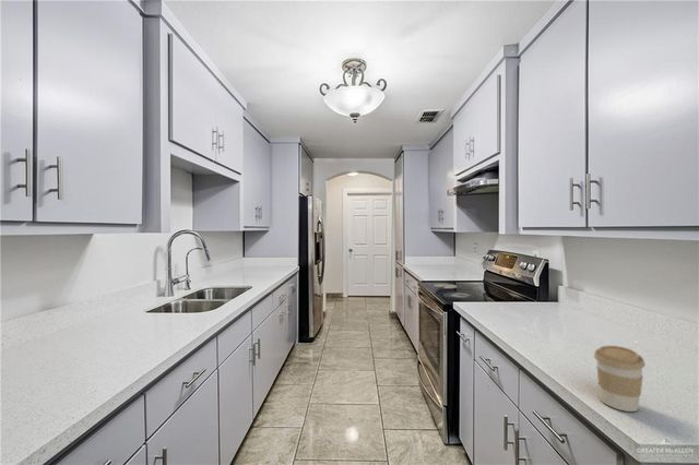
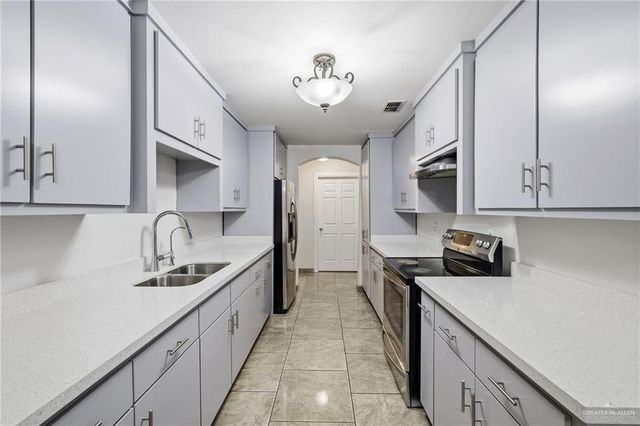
- coffee cup (618, 377)
